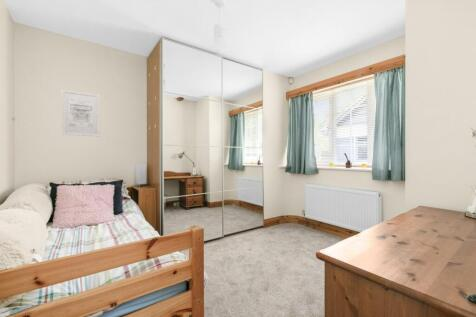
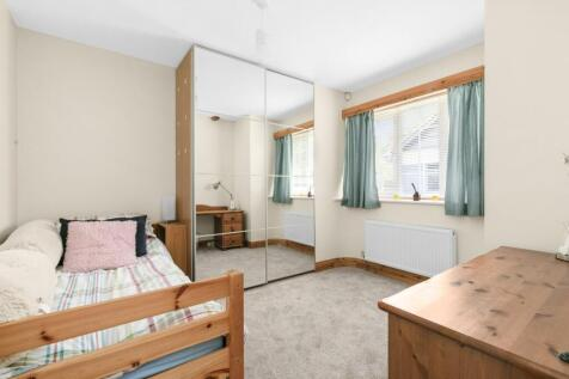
- wall art (81, 114)
